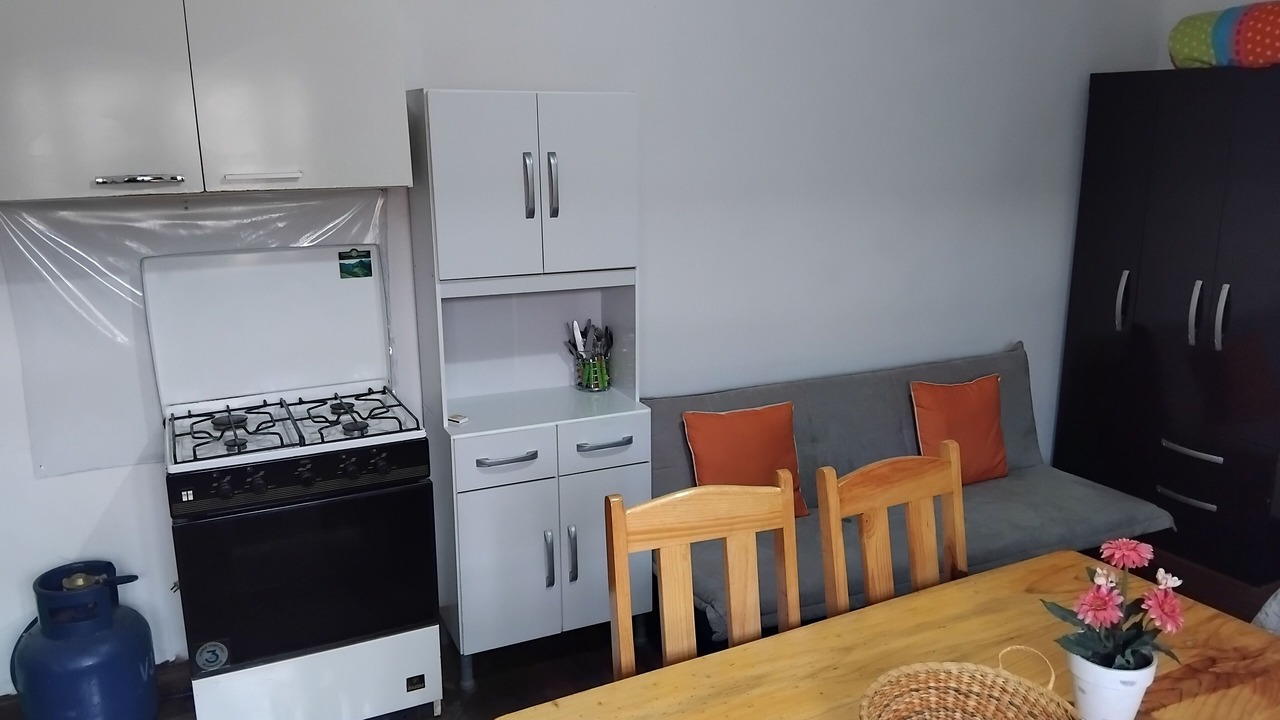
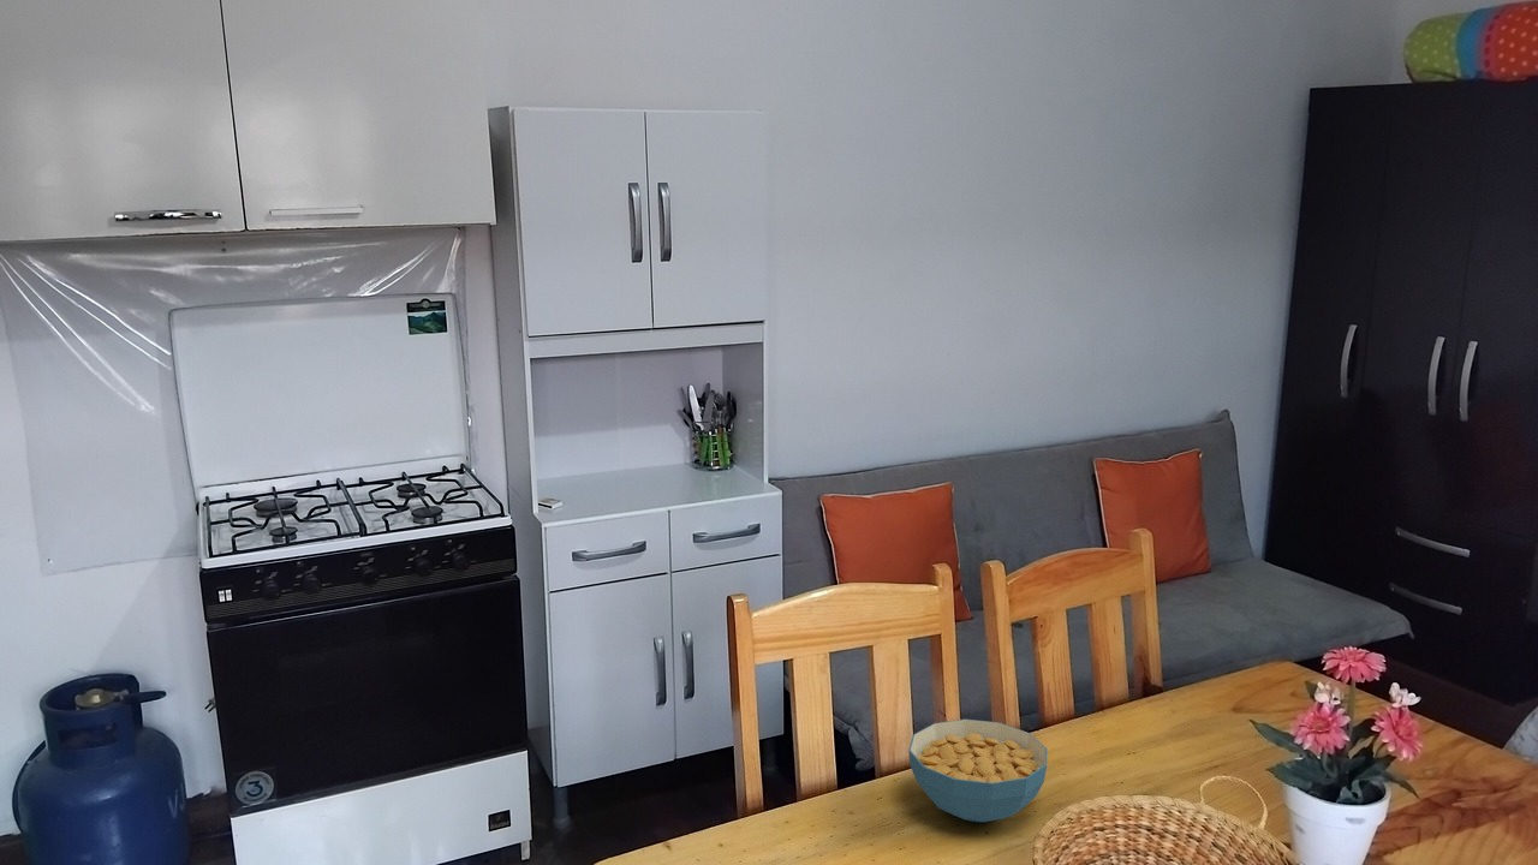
+ cereal bowl (977, 780)
